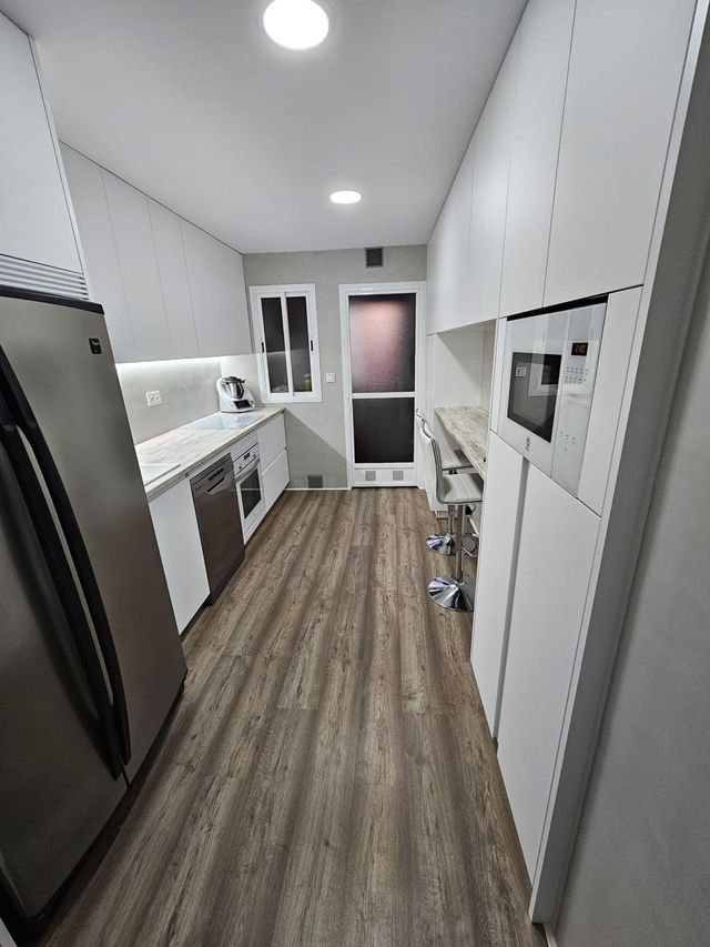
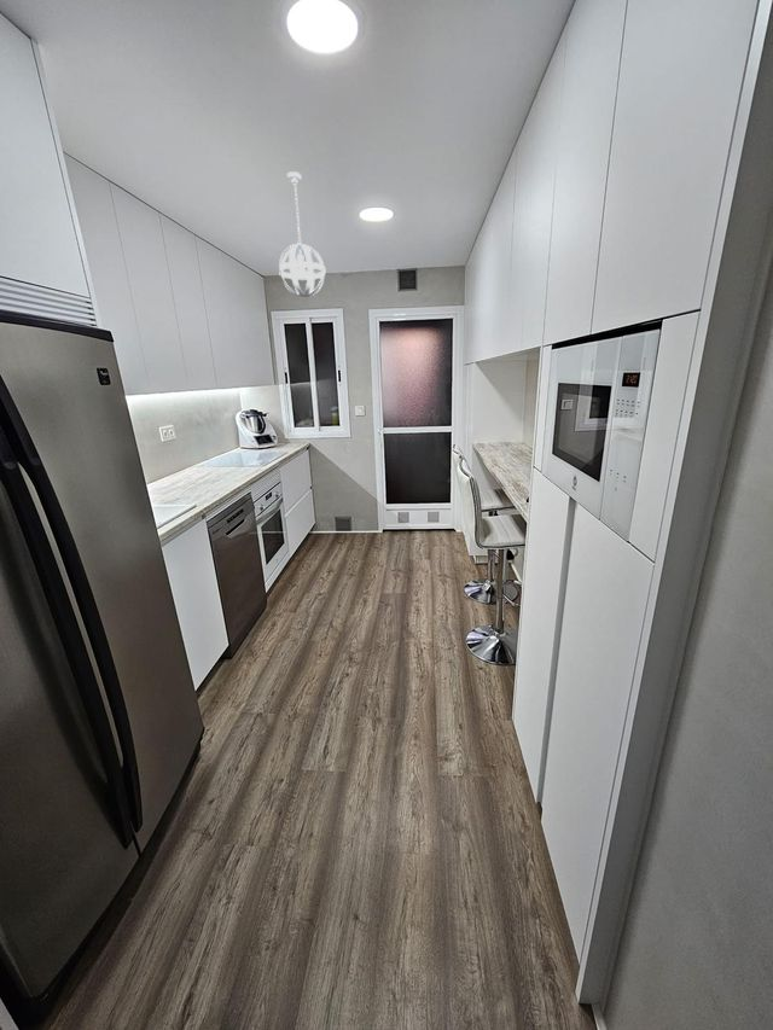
+ pendant light (300, 237)
